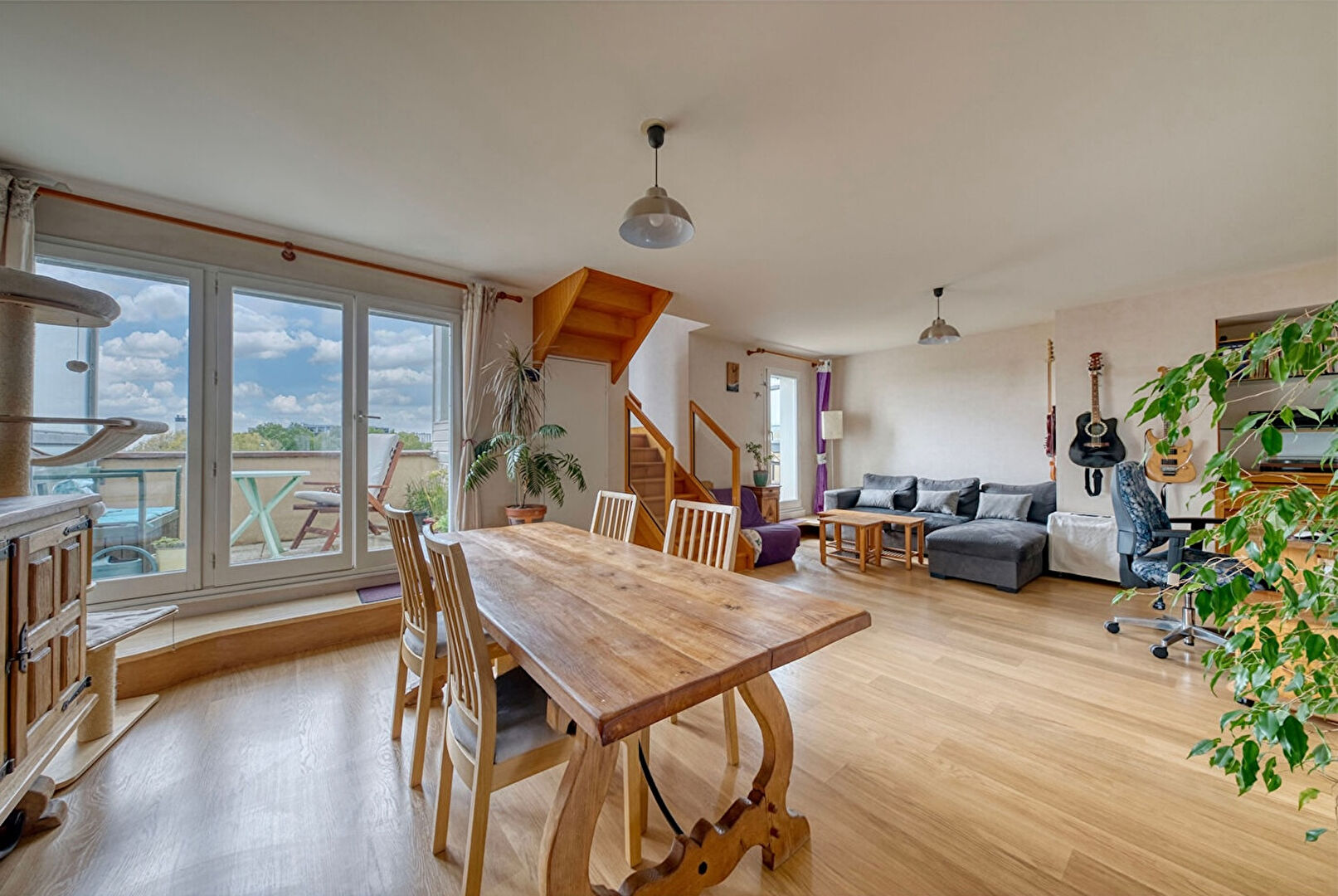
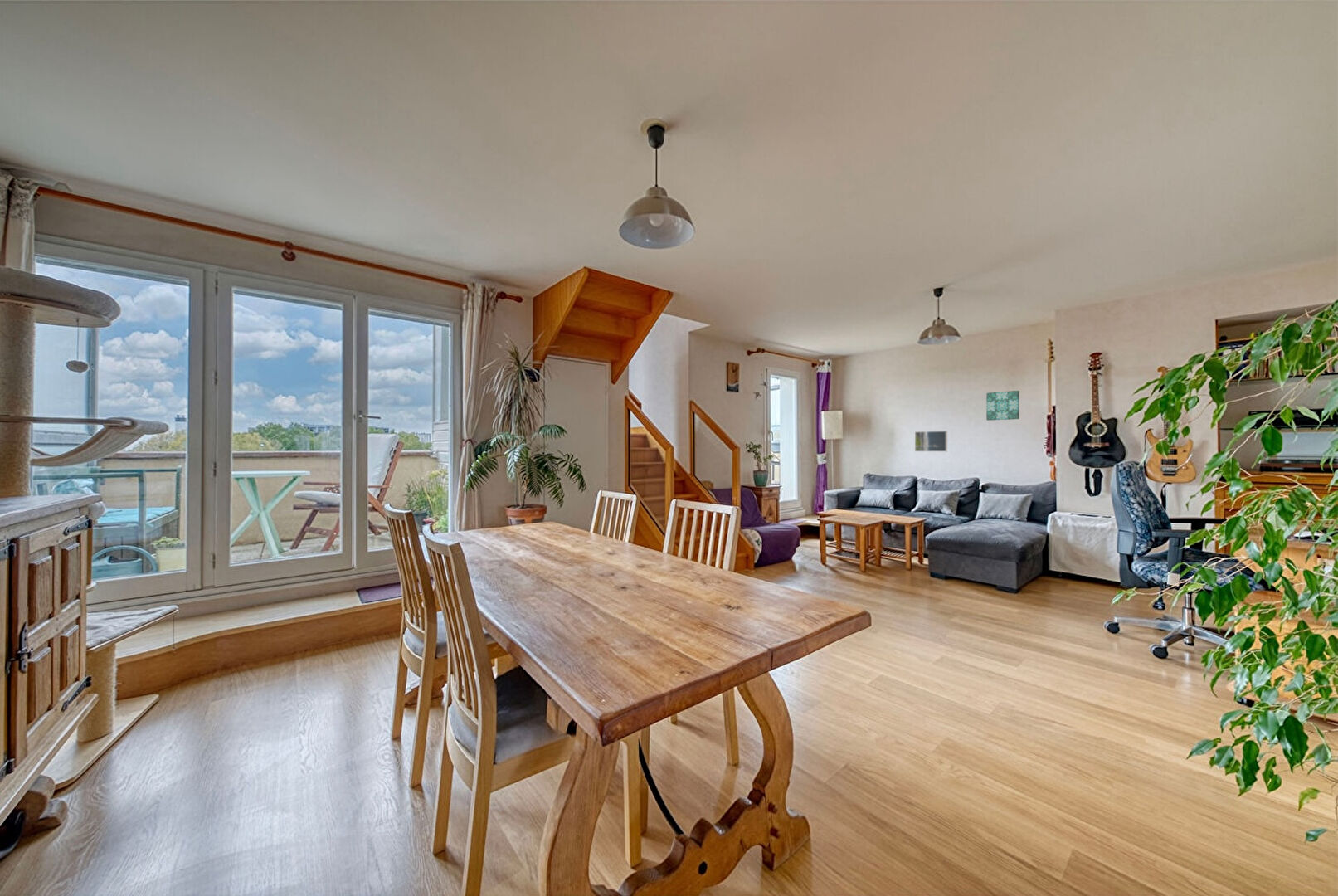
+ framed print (931, 441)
+ wall art (1002, 406)
